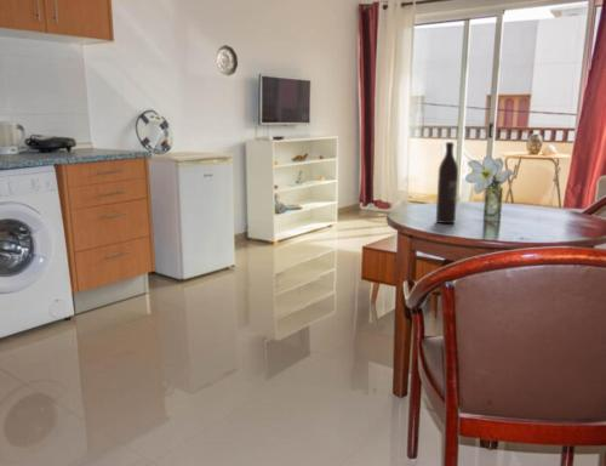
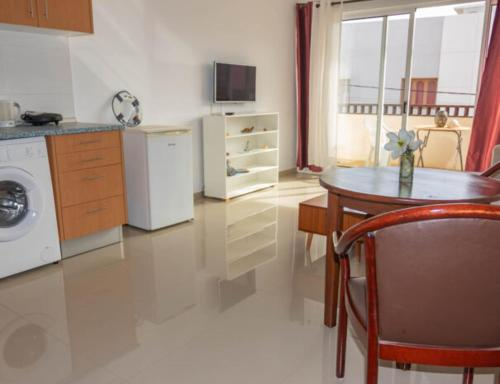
- wine bottle (447, 182)
- decorative plate (225, 61)
